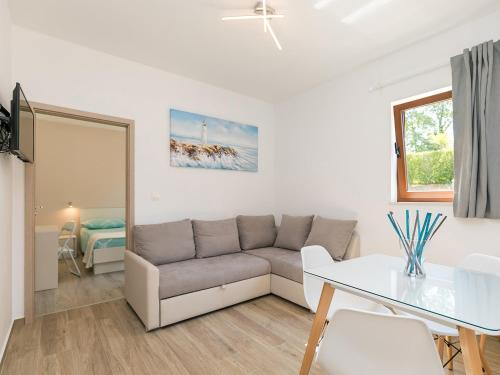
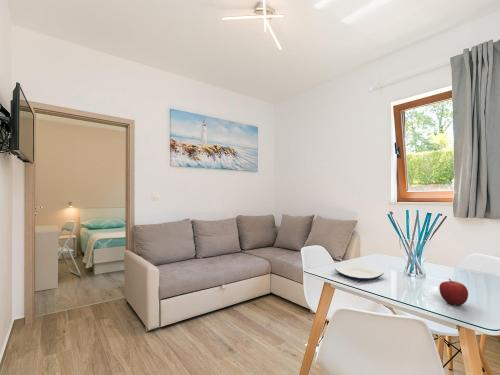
+ plate (358, 272)
+ fruit (453, 291)
